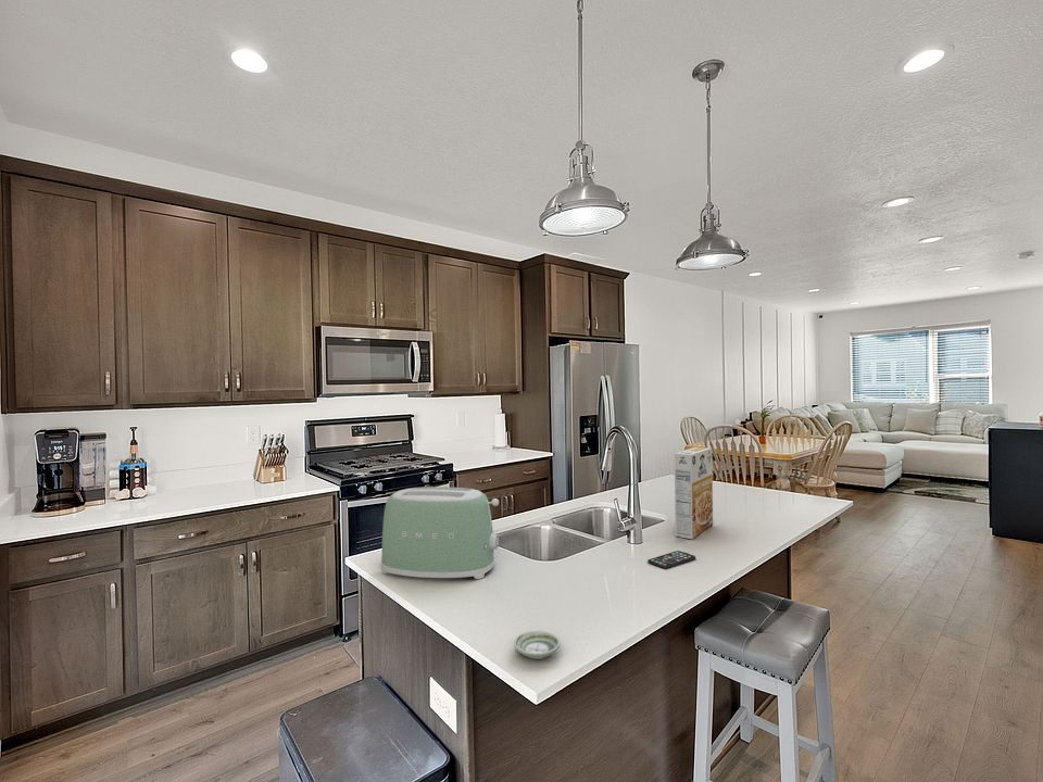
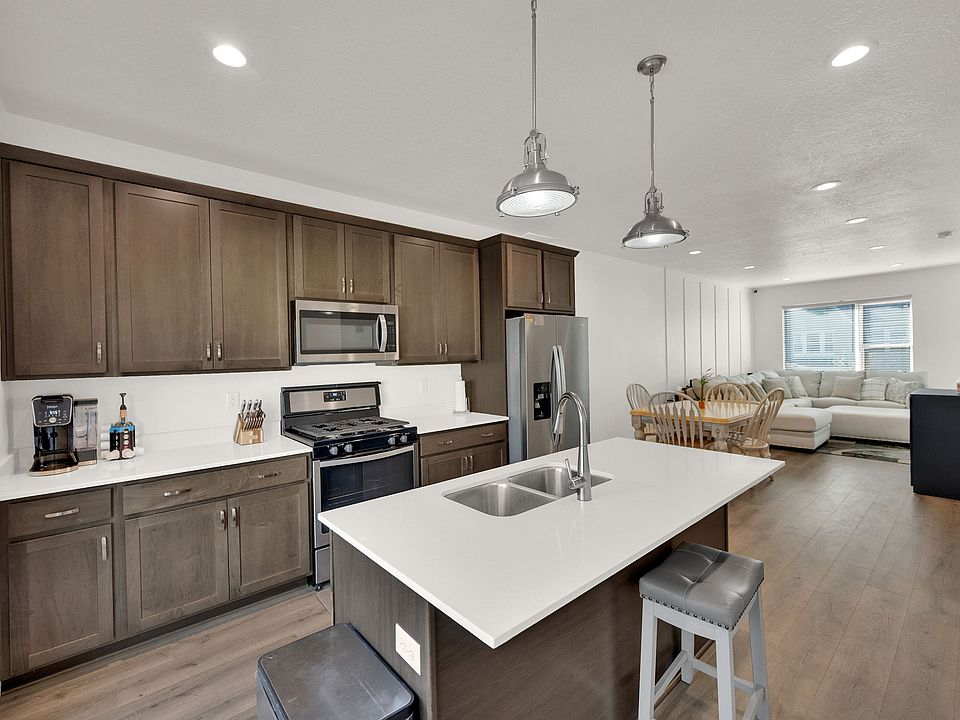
- saucer (537, 646)
- cereal box (694, 490)
- toaster (437, 529)
- smartphone (671, 558)
